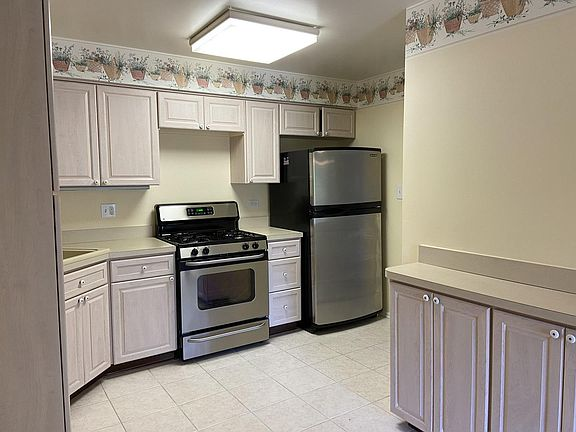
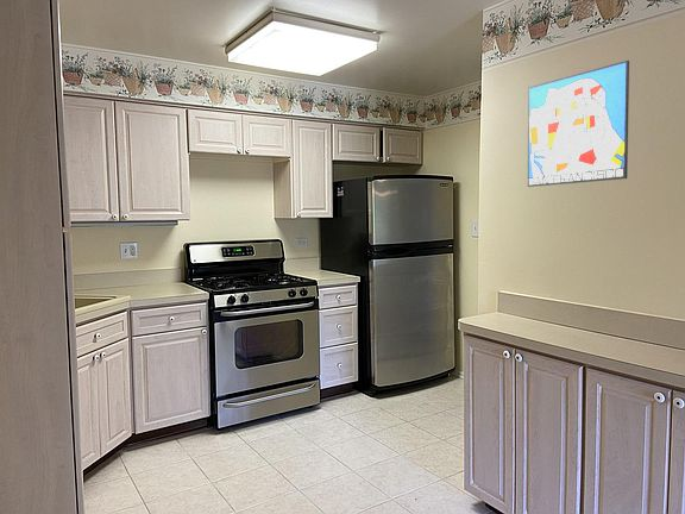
+ wall art (573, 128)
